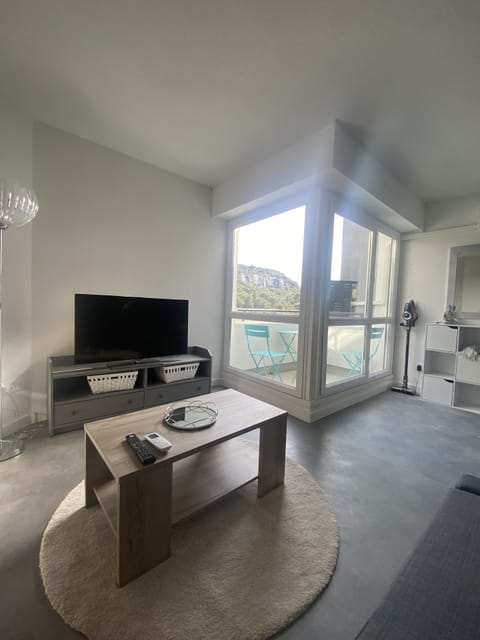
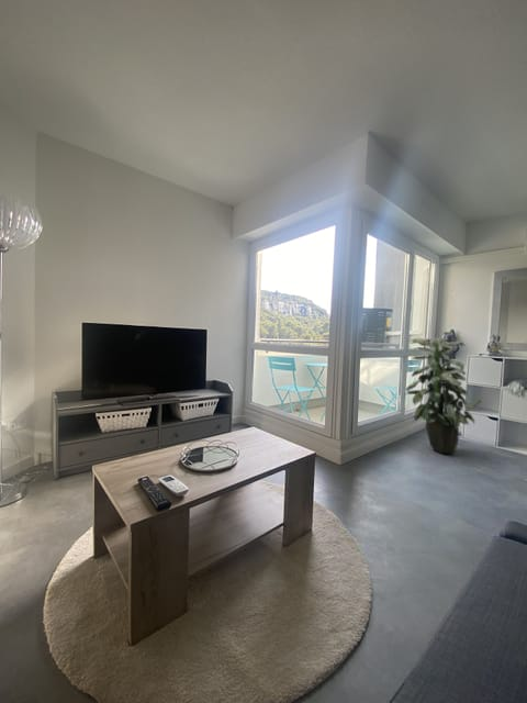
+ indoor plant (438, 391)
